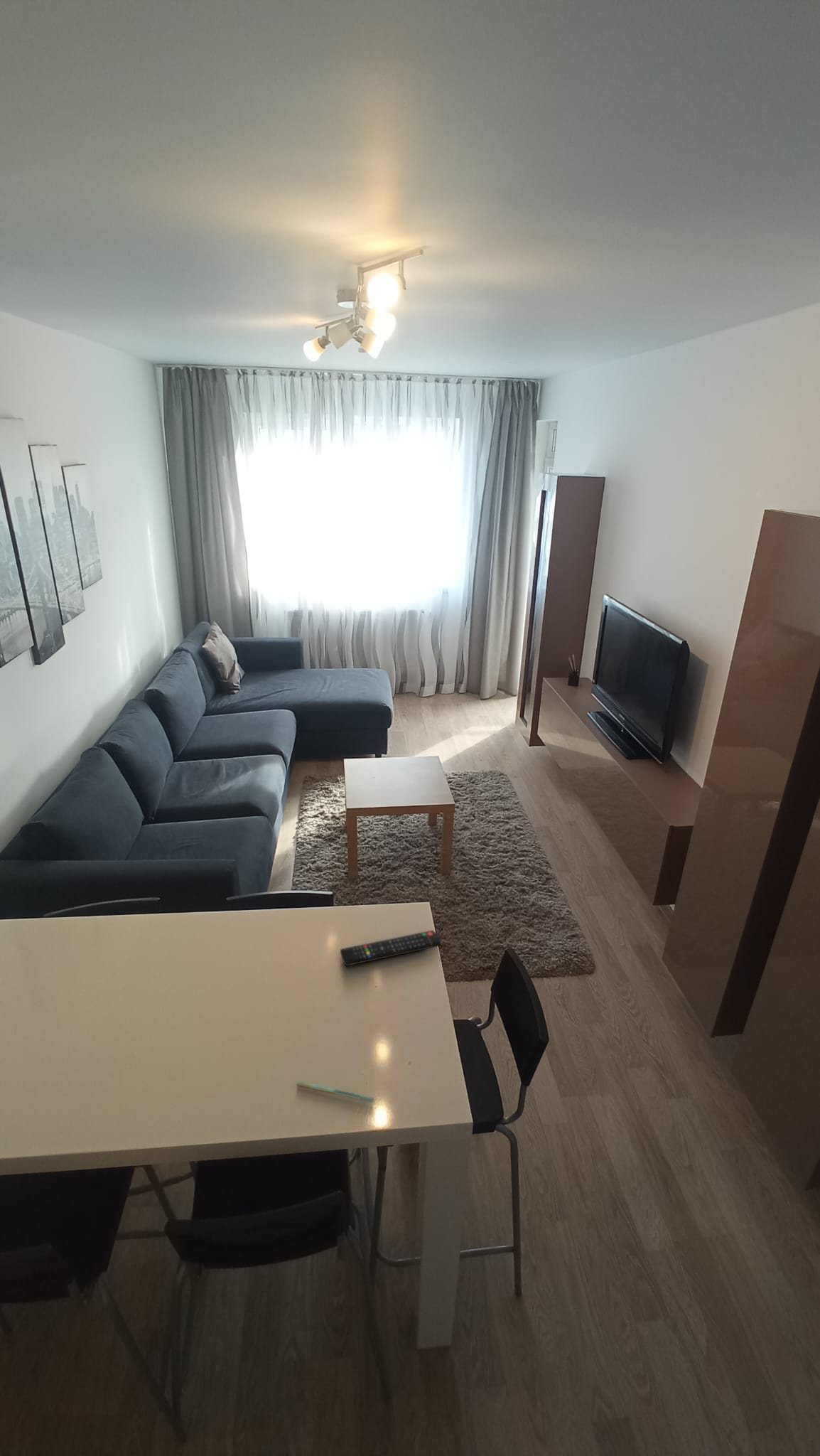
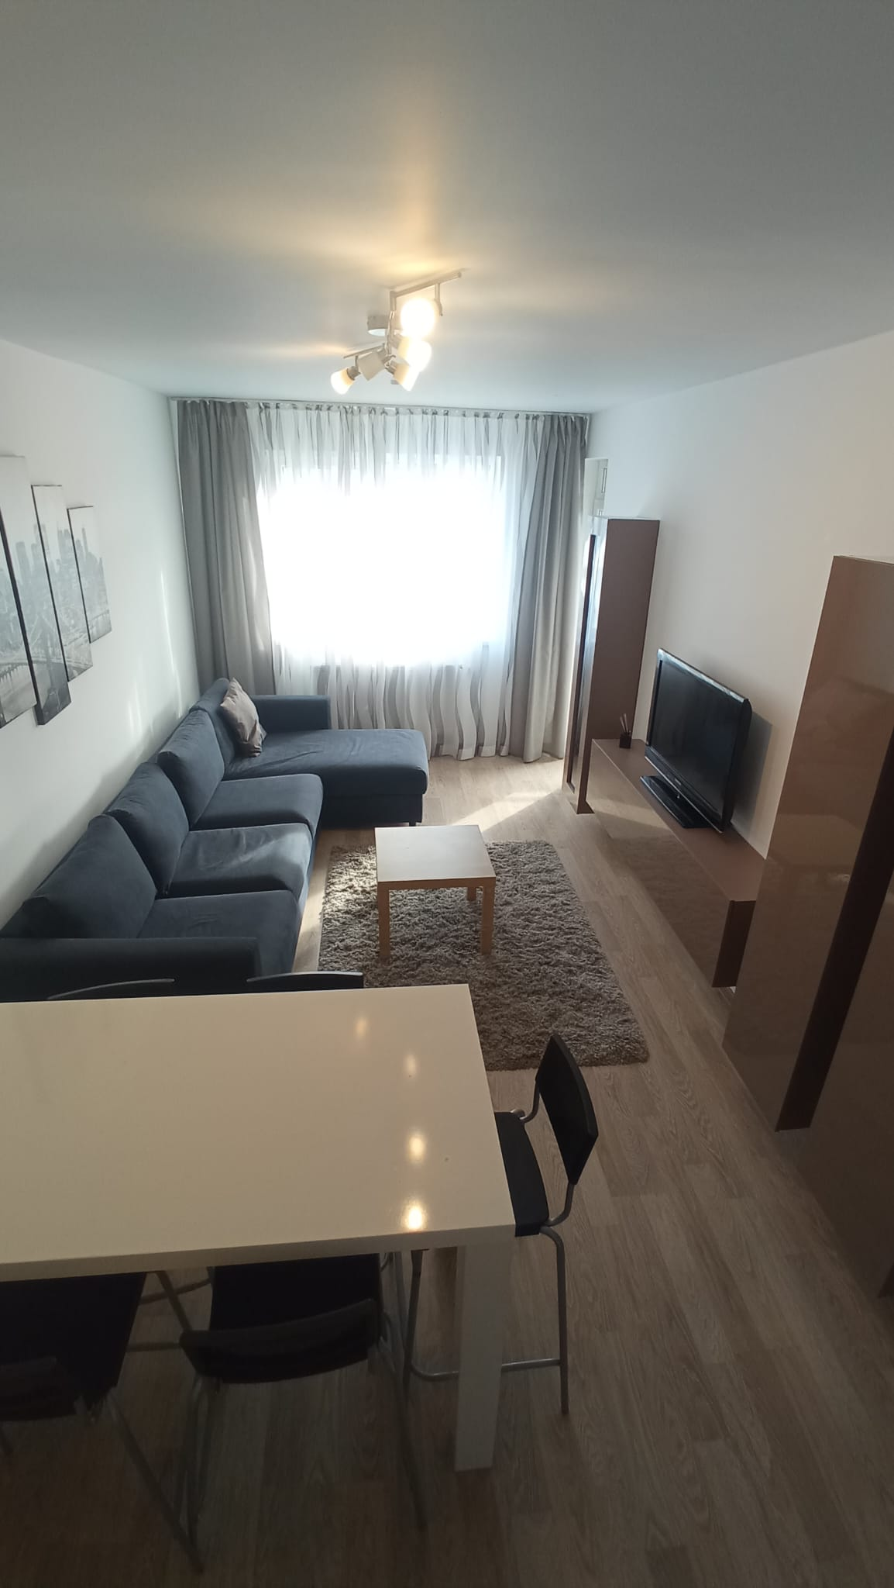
- pen (335, 1091)
- remote control (392, 948)
